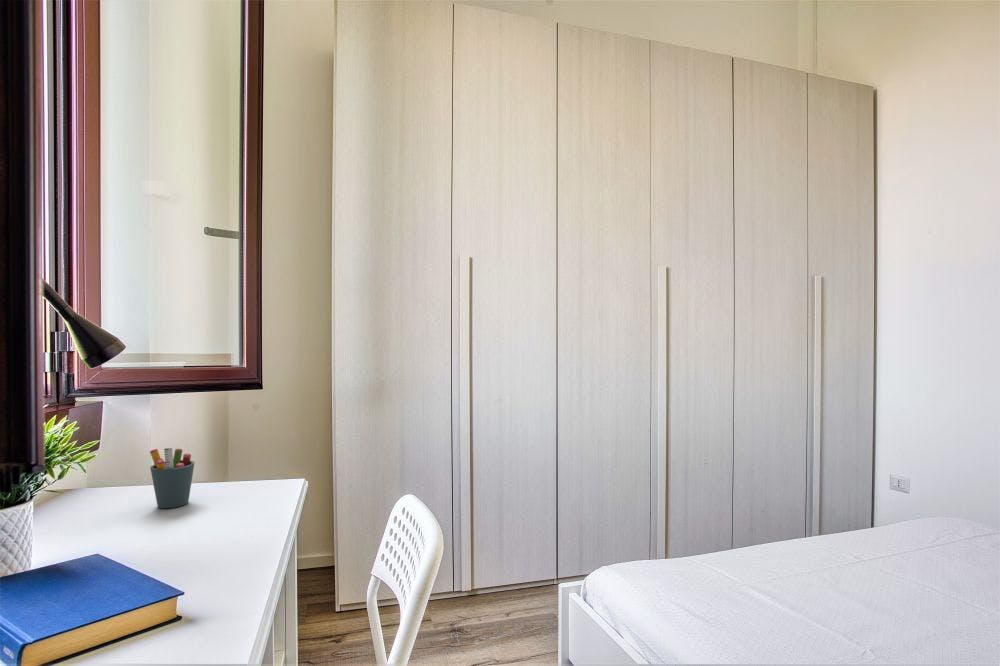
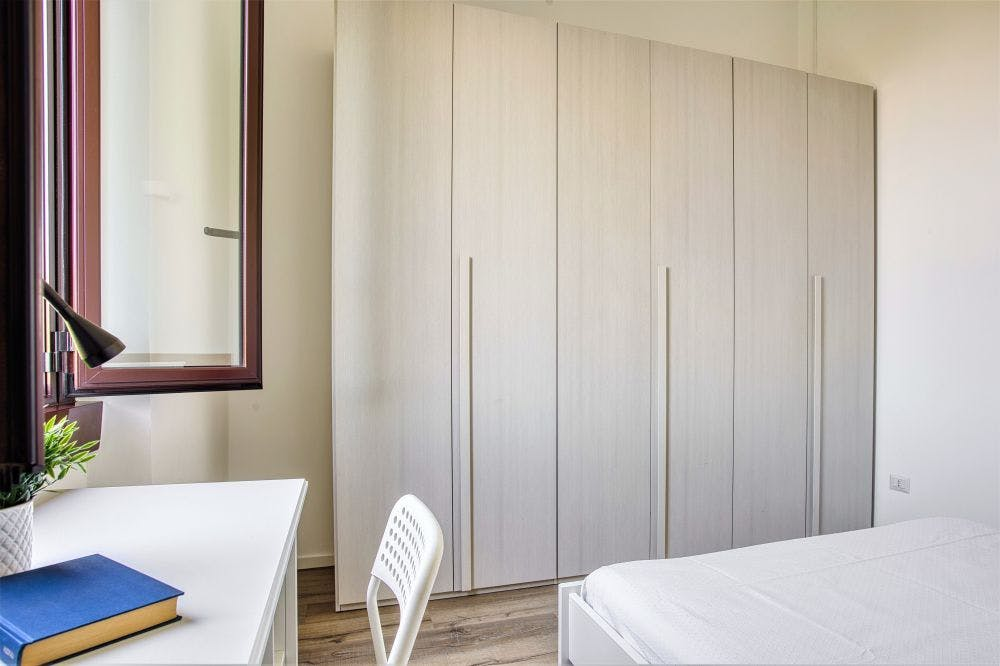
- pen holder (172, 473)
